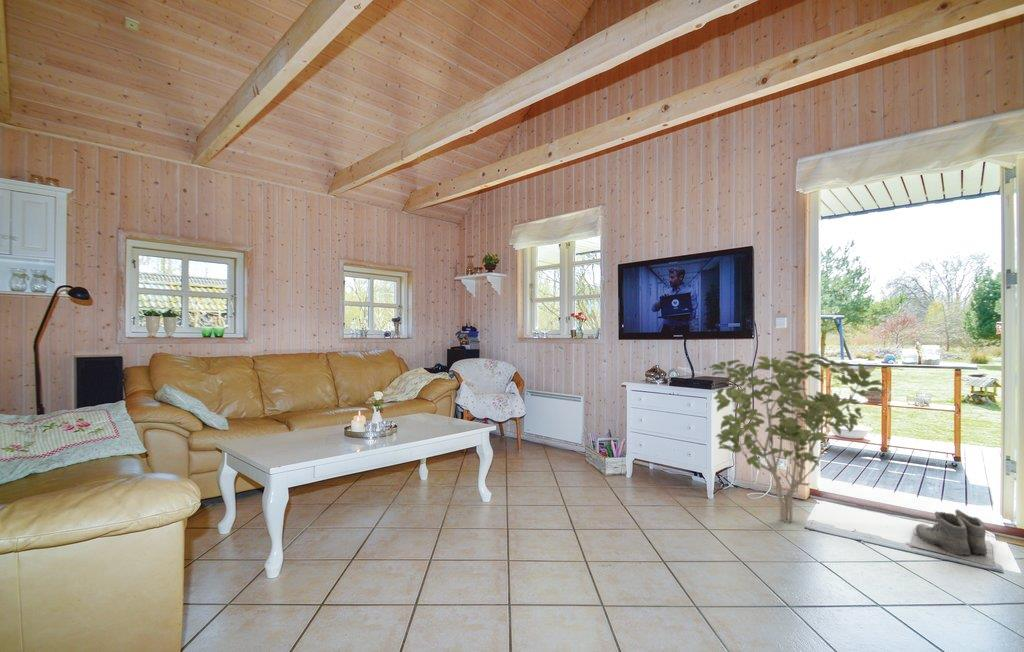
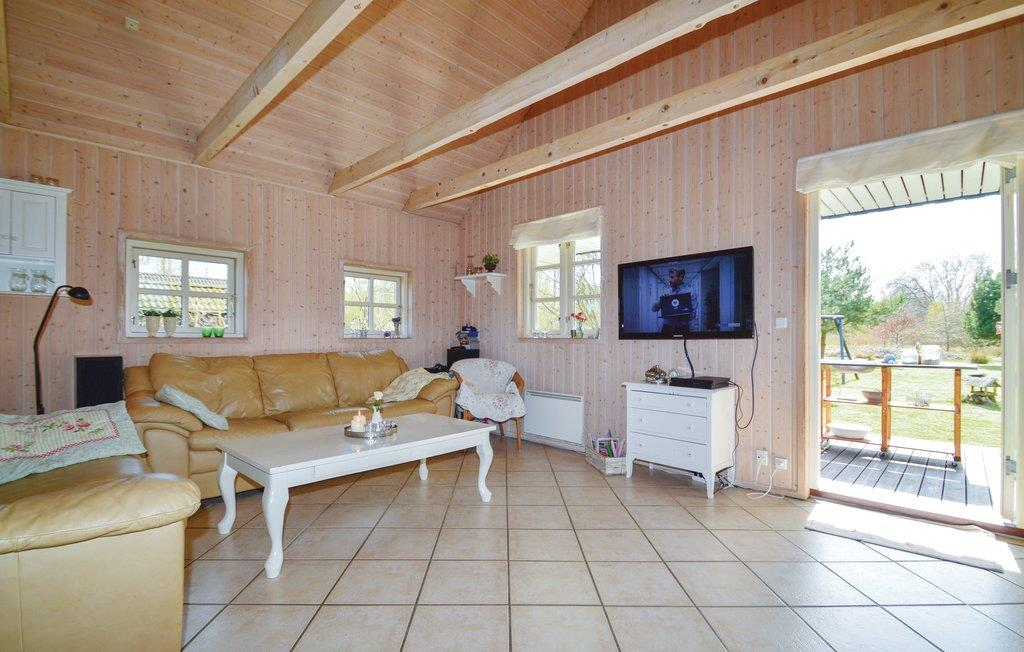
- shrub (788, 435)
- boots (951, 526)
